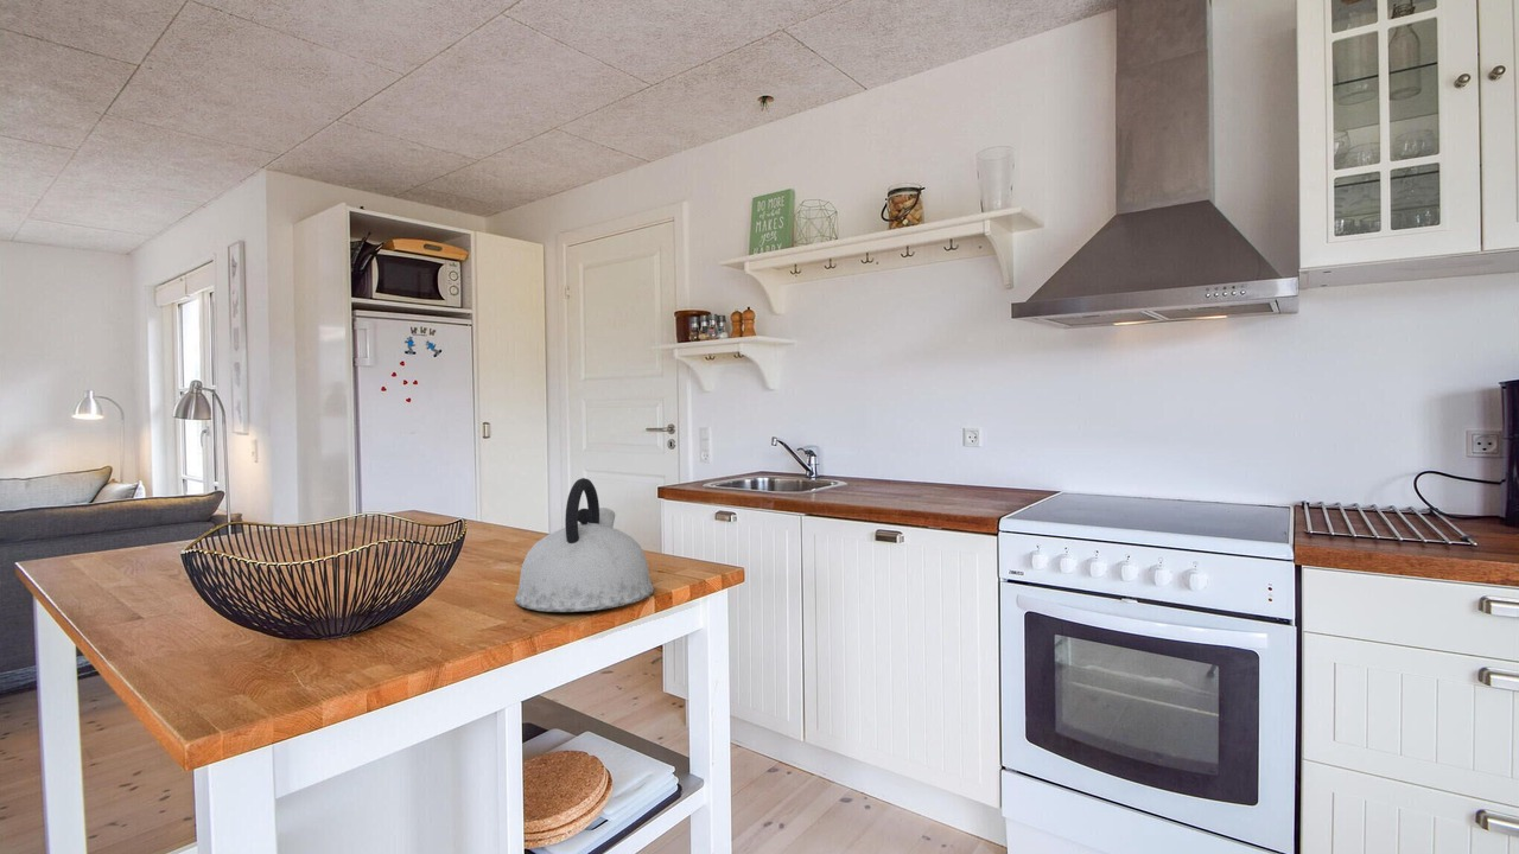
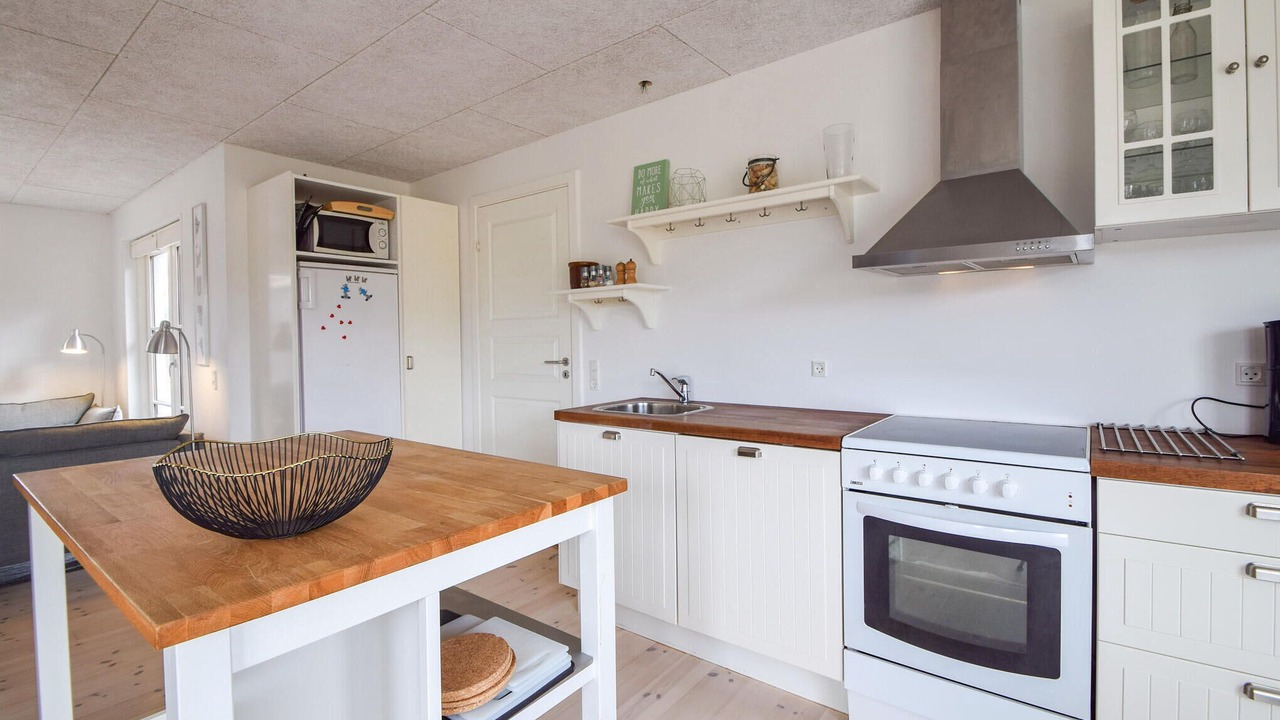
- kettle (586, 535)
